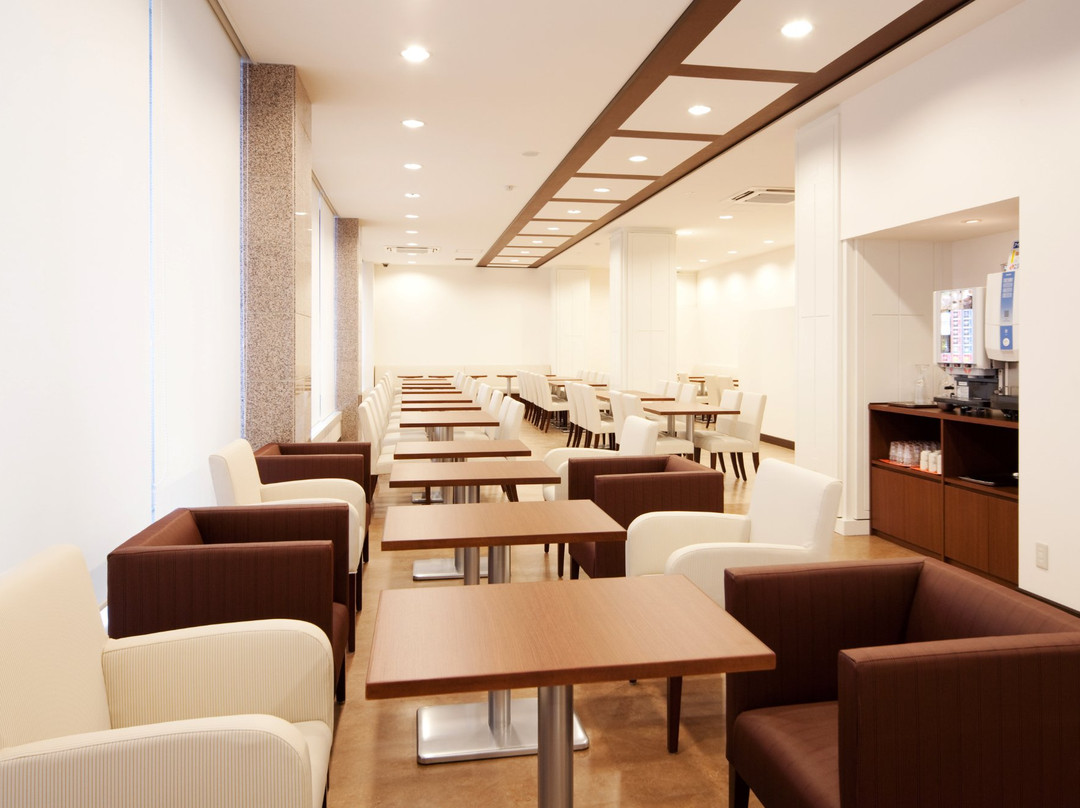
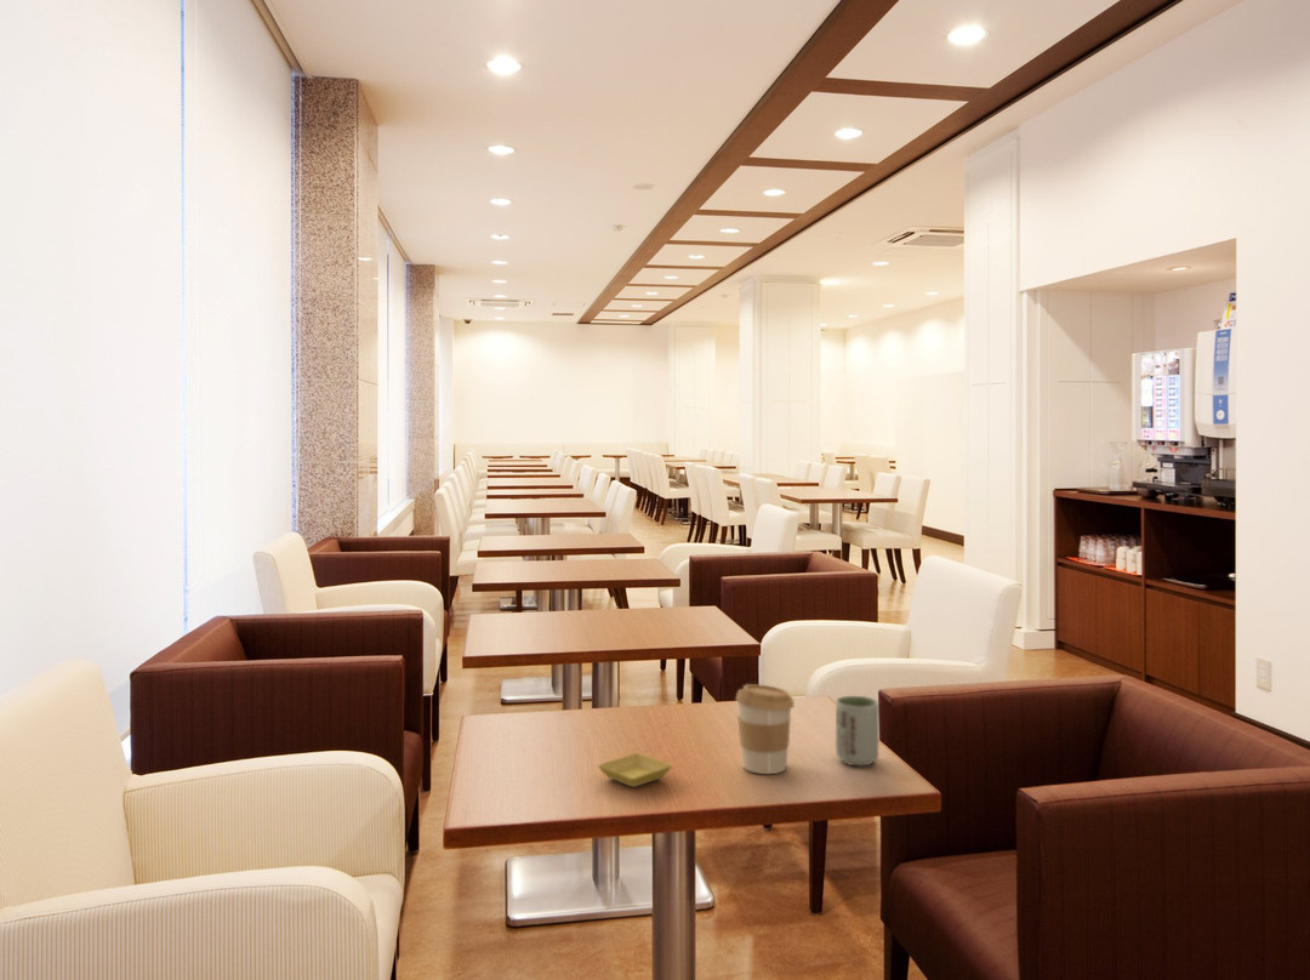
+ saucer (634, 770)
+ cup (856, 730)
+ coffee cup (764, 727)
